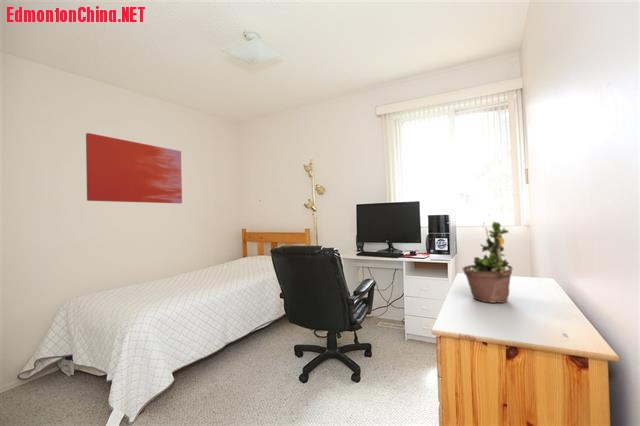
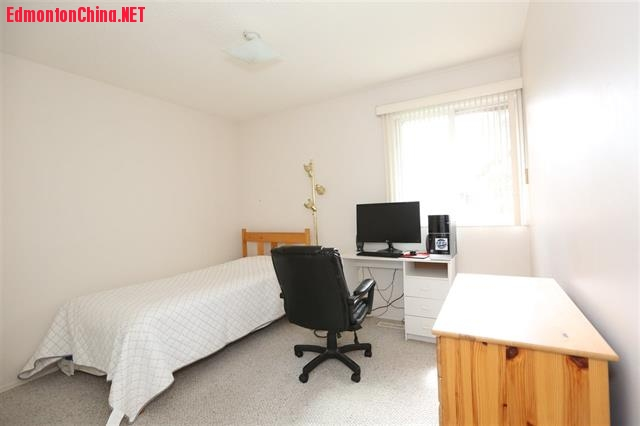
- wall art (139, 172)
- potted plant (486, 256)
